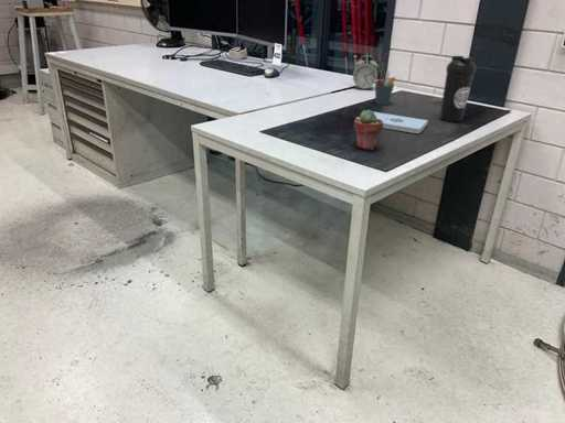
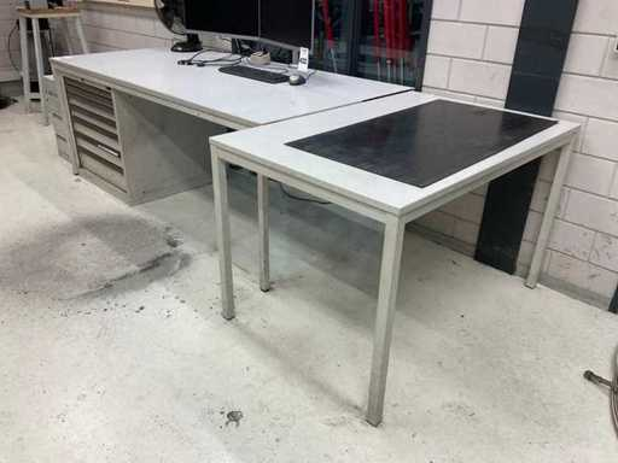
- potted succulent (367, 128)
- notepad (394, 121)
- pen holder (384, 88)
- water bottle (457, 88)
- alarm clock (365, 72)
